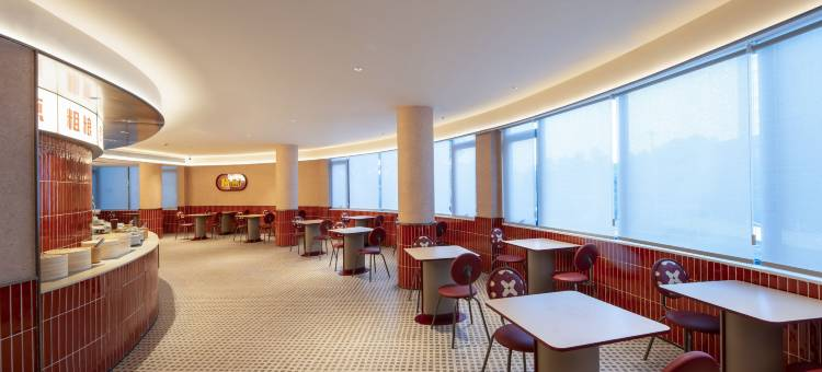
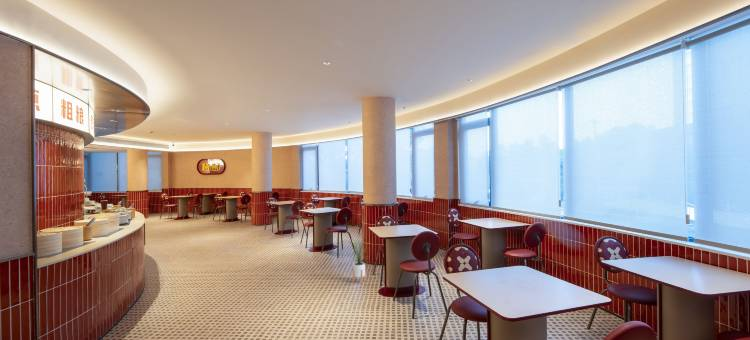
+ house plant (358, 258)
